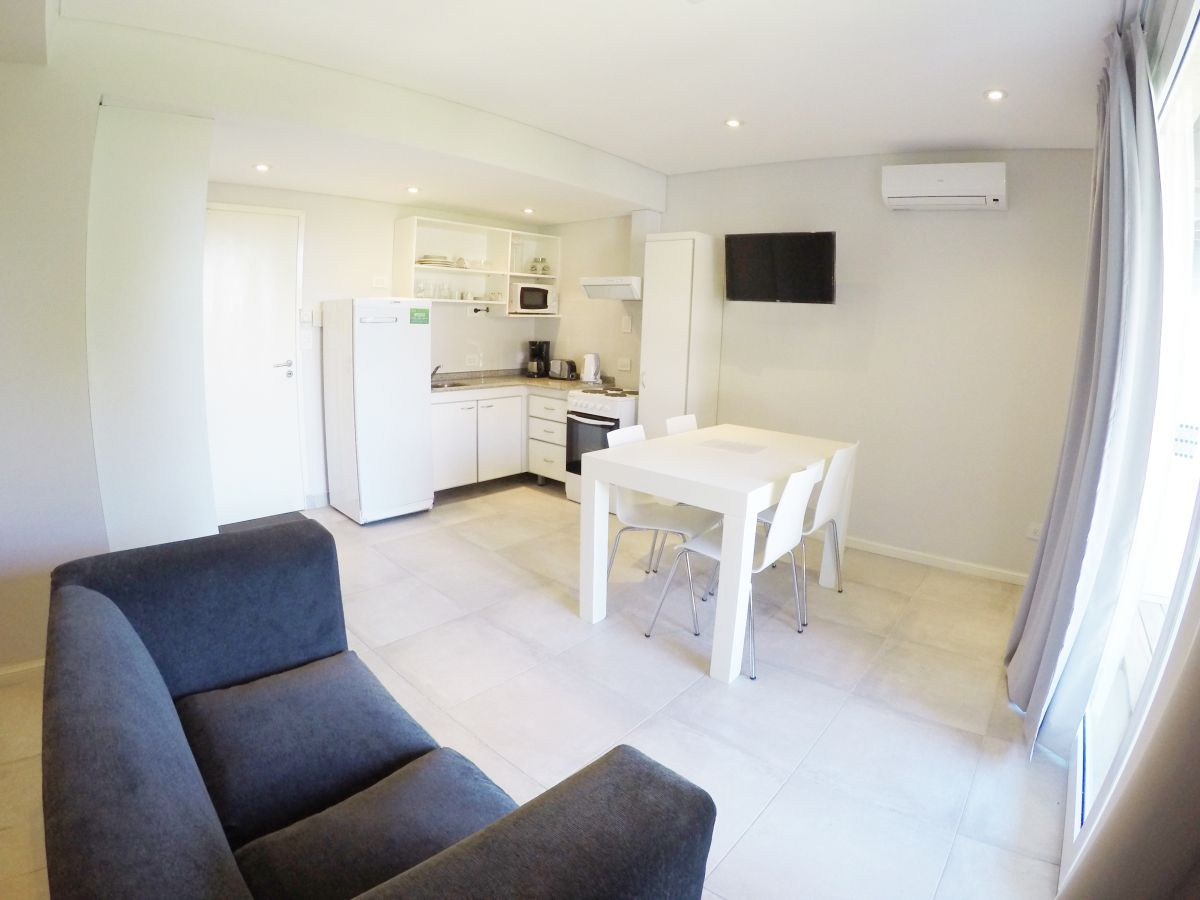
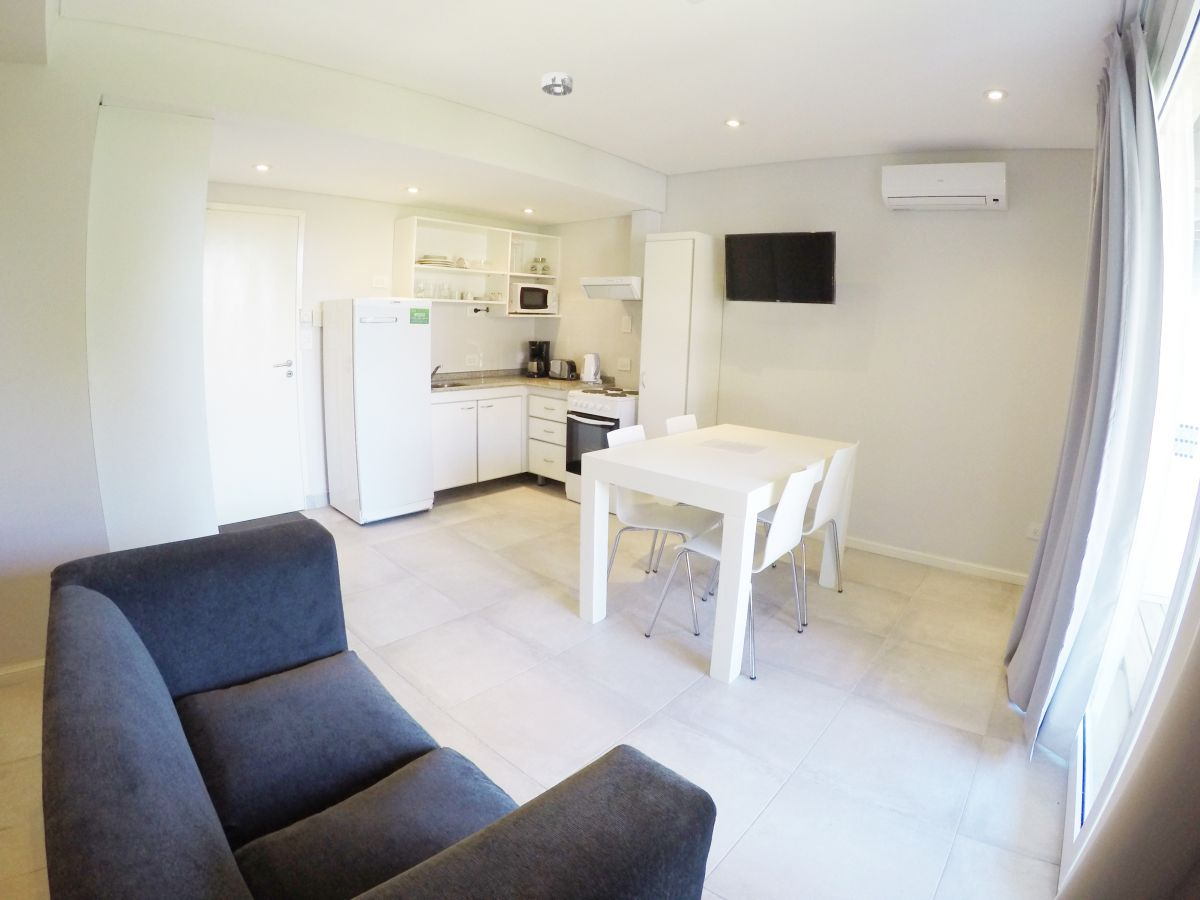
+ smoke detector (557, 83)
